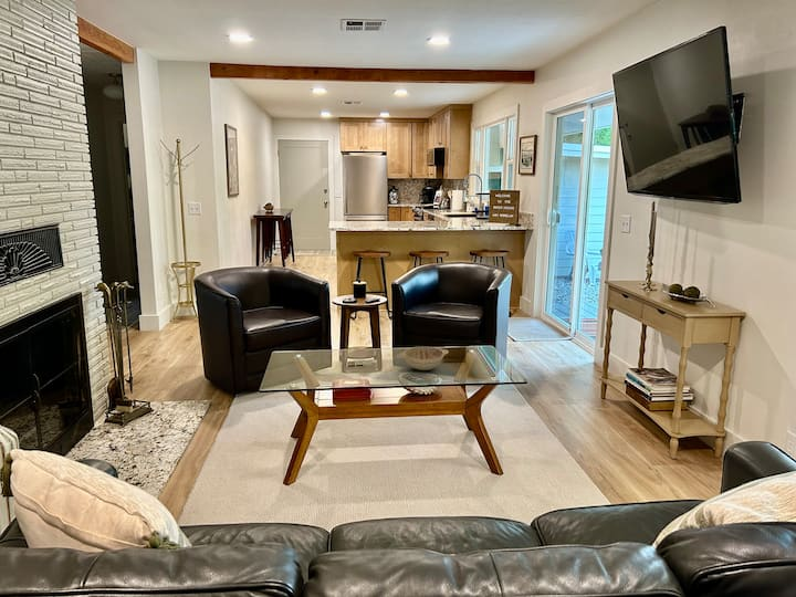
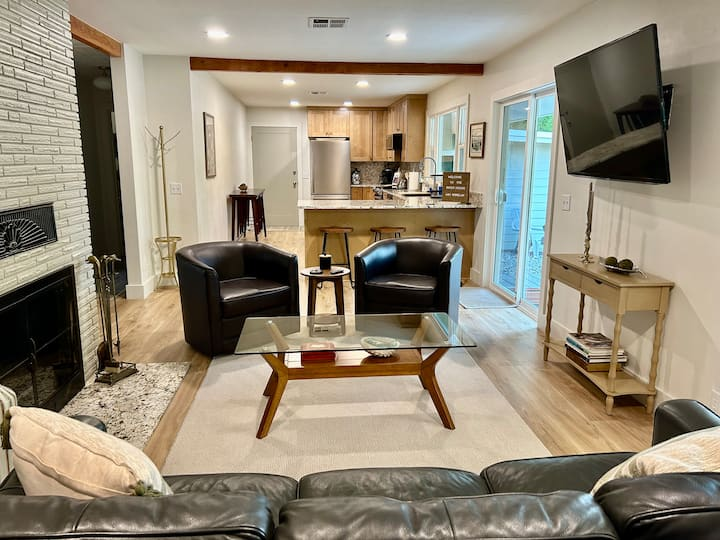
- decorative bowl (422, 359)
